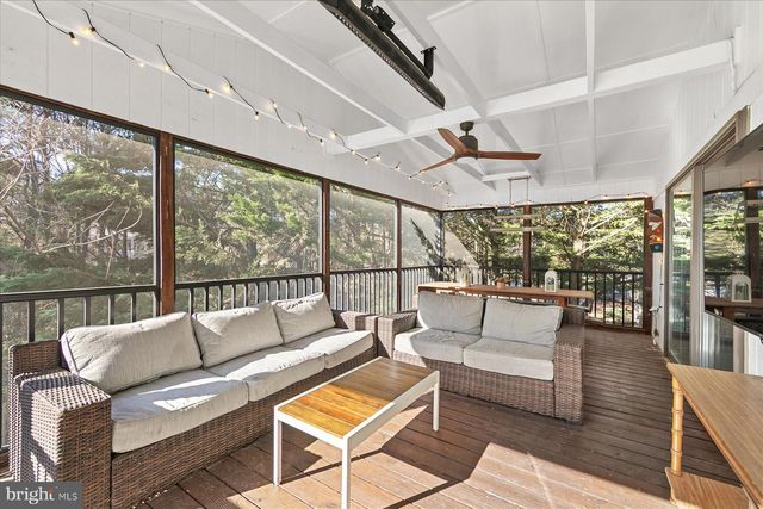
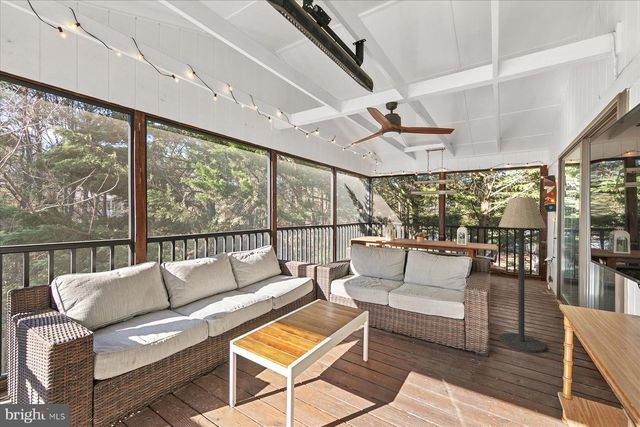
+ floor lamp (521, 270)
